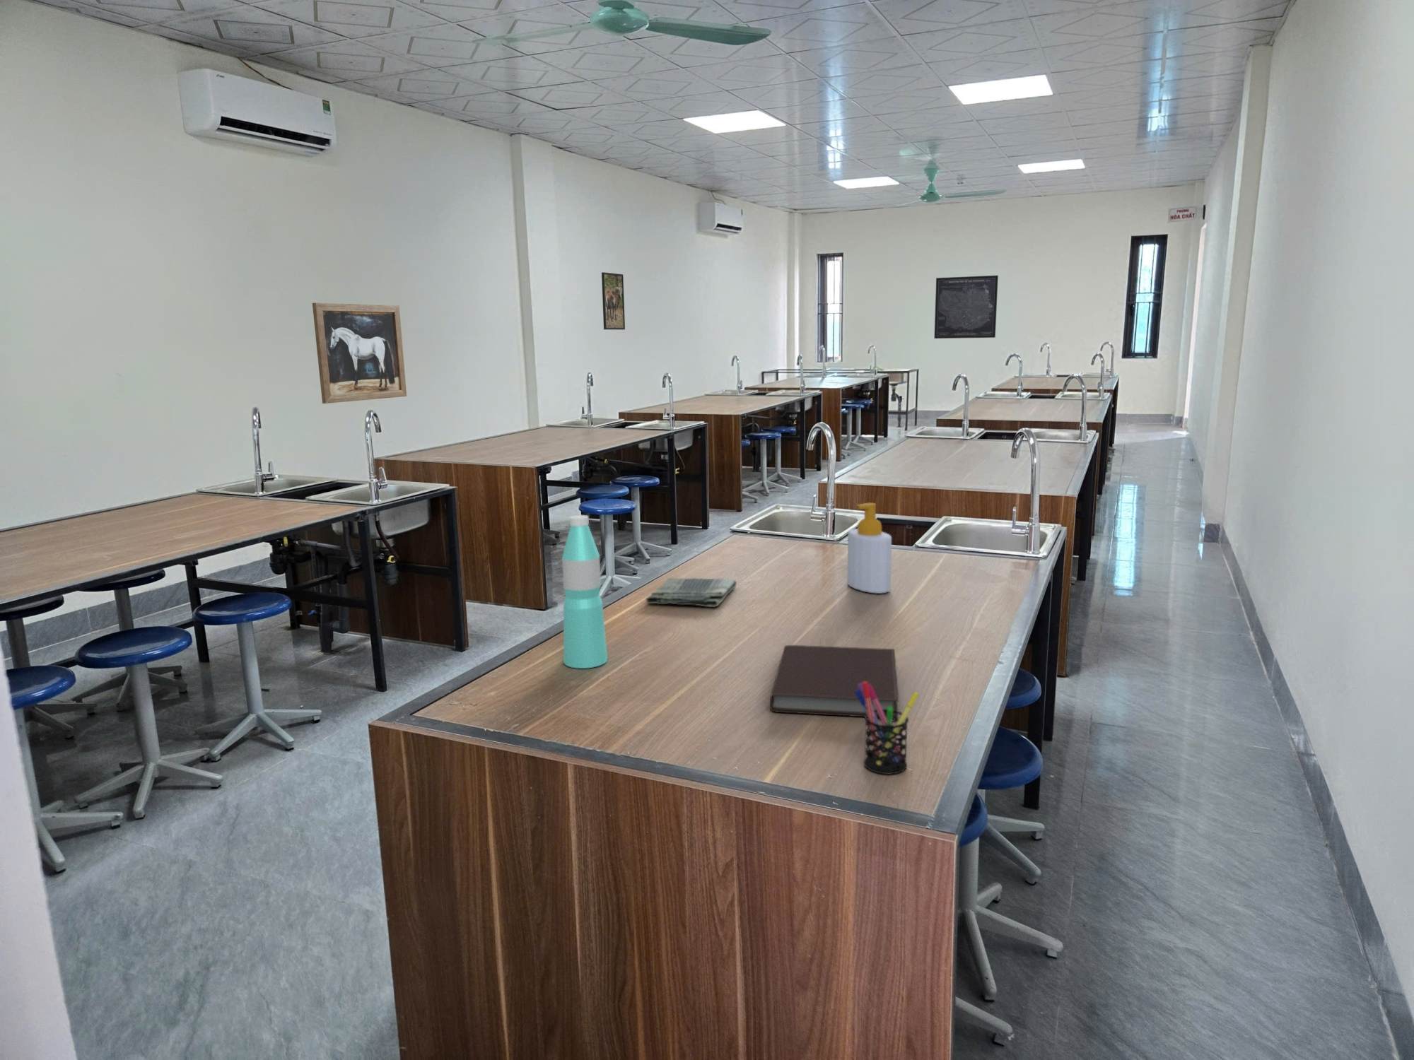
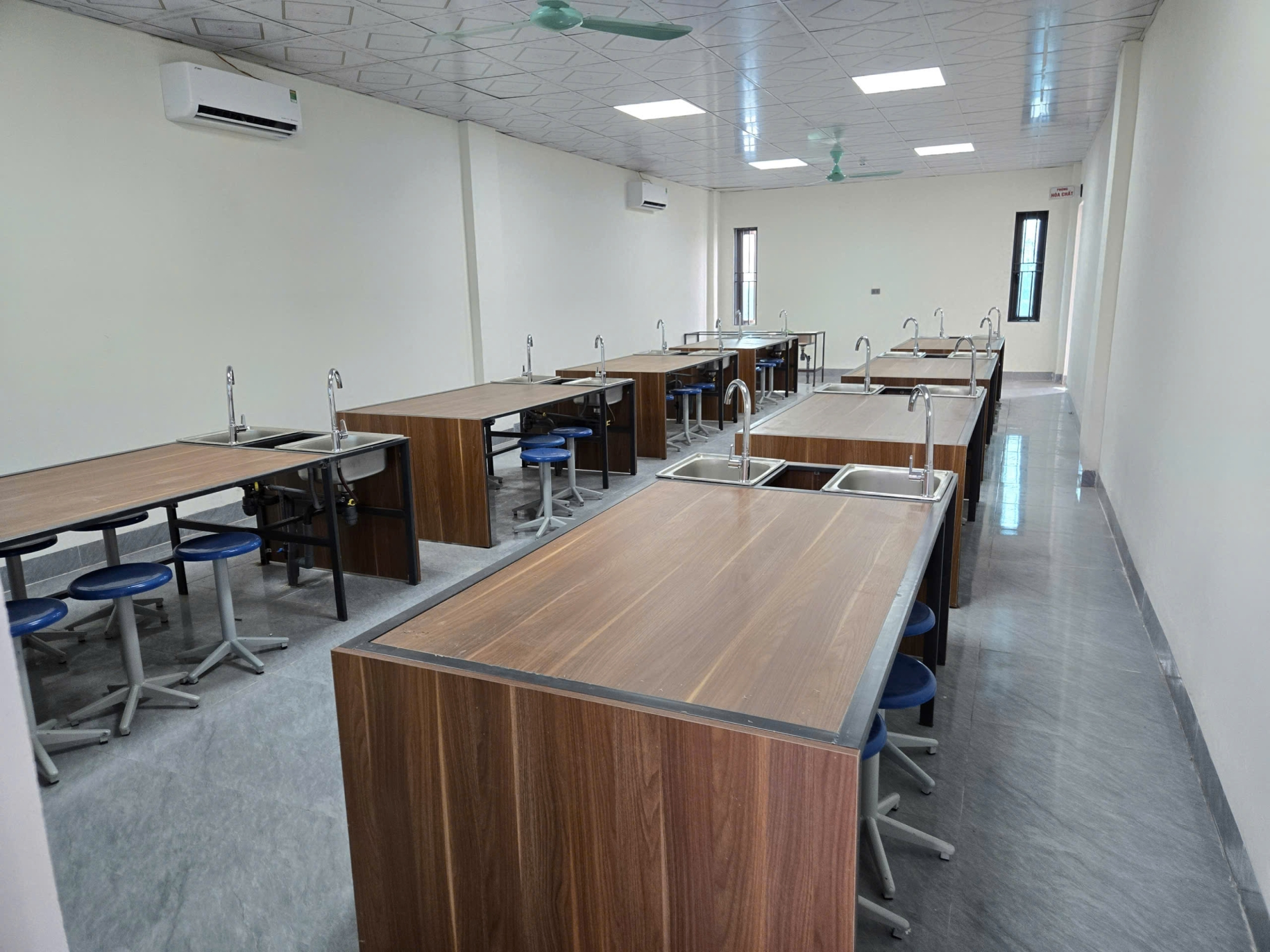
- soap bottle (868, 546)
- water bottle (582, 589)
- pen holder (884, 726)
- notebook (836, 678)
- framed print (613, 301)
- dish towel (693, 589)
- wall art (965, 307)
- wall art (362, 352)
